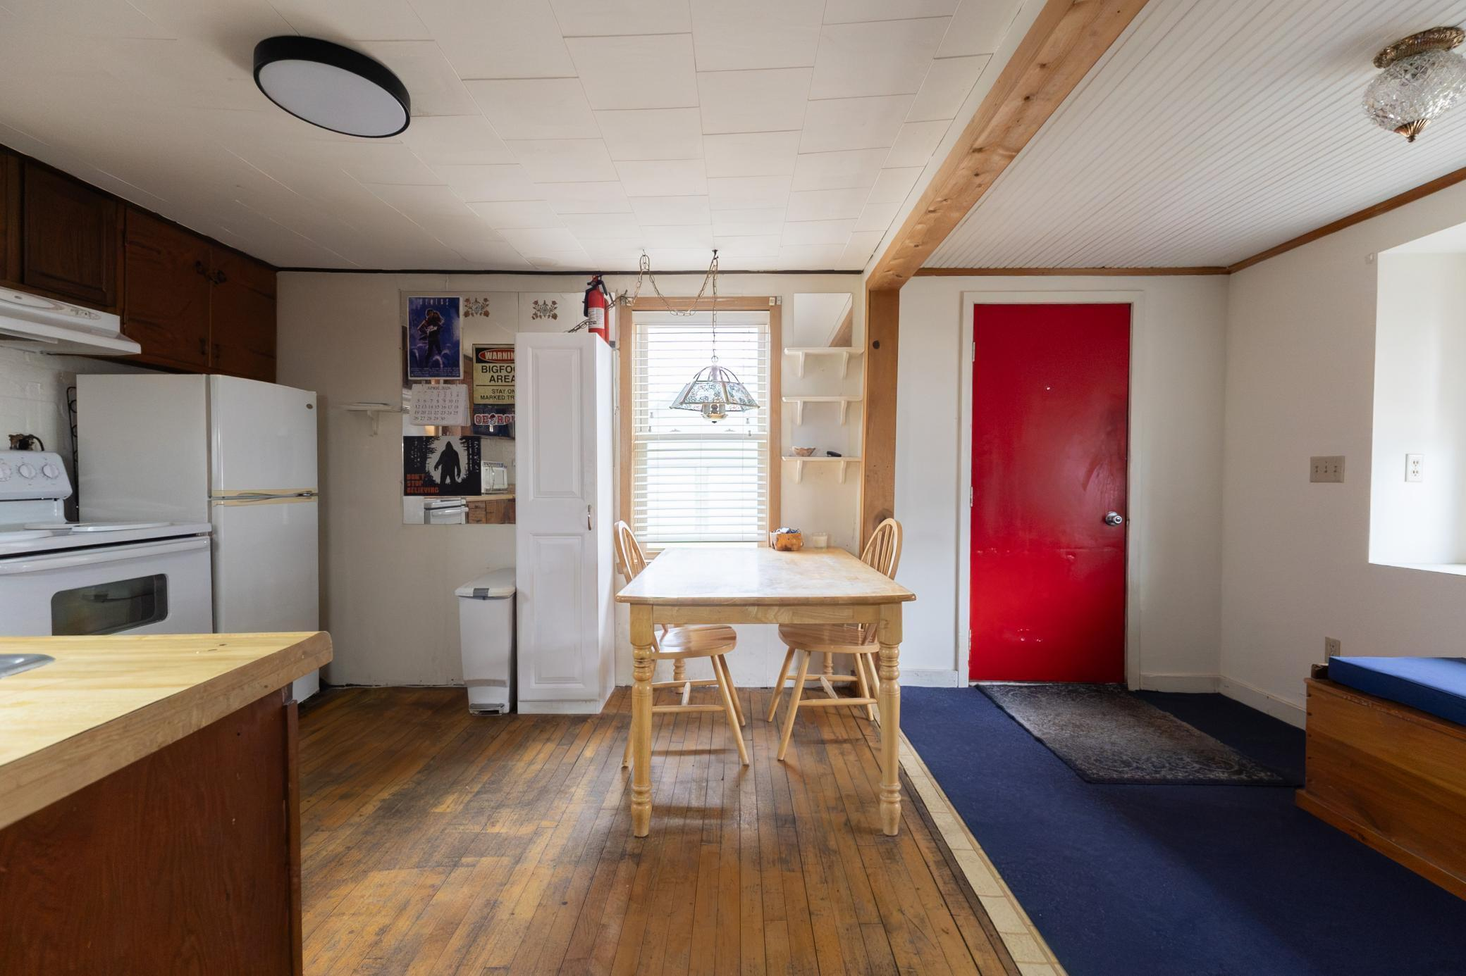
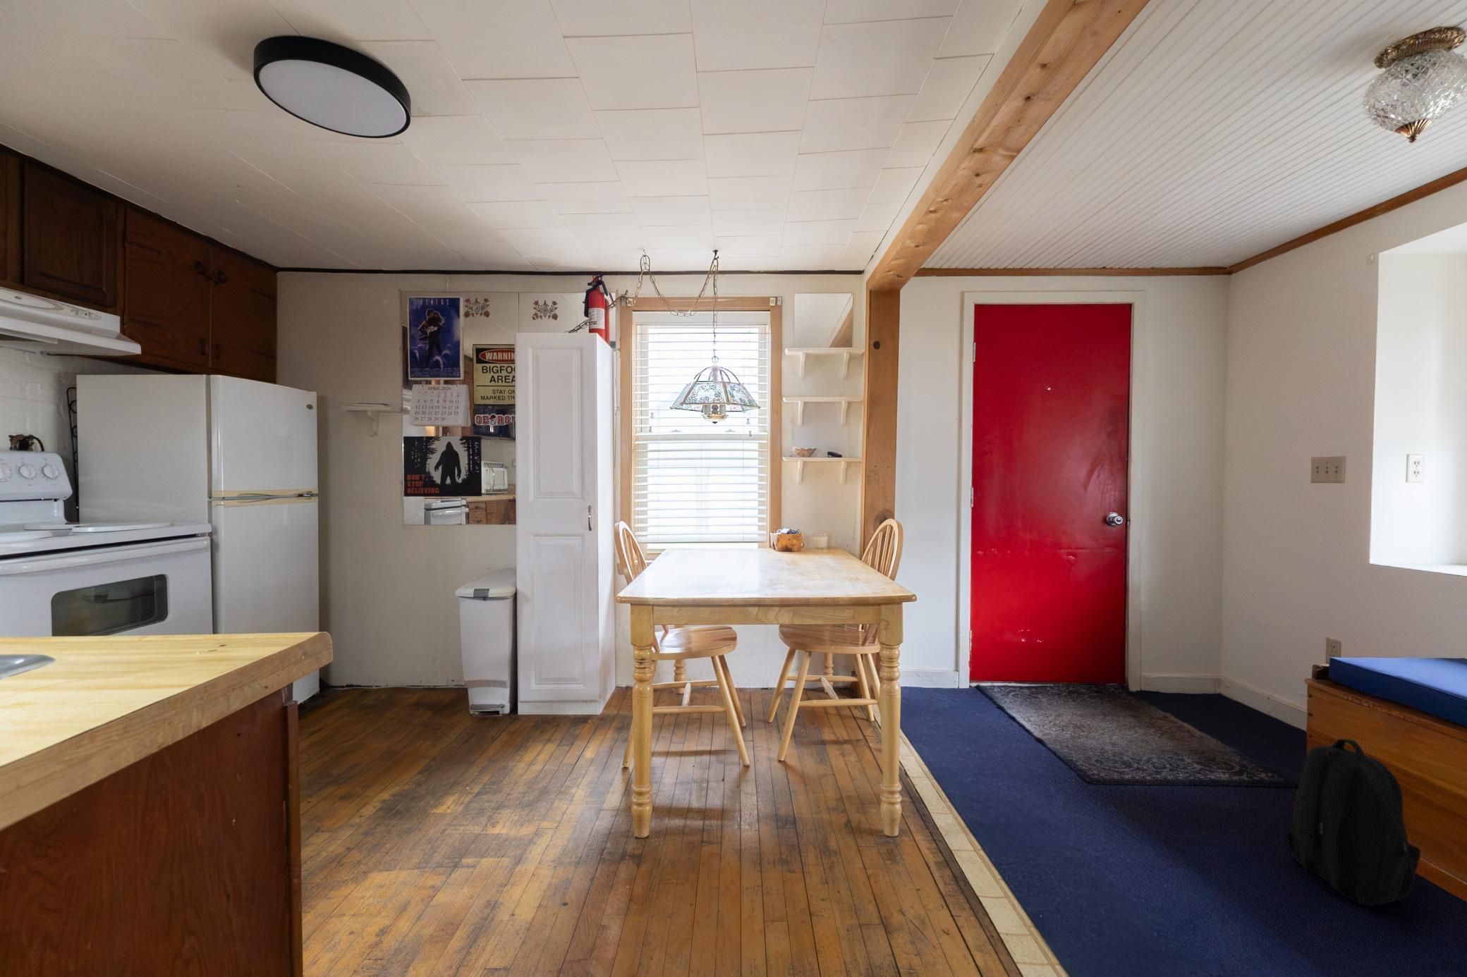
+ backpack (1349, 811)
